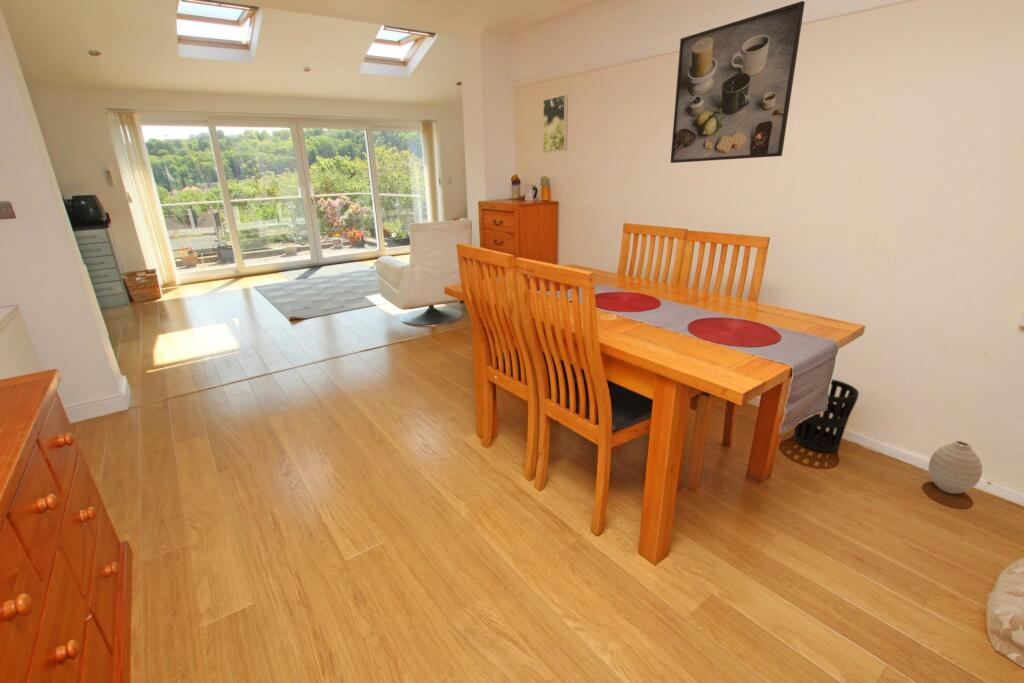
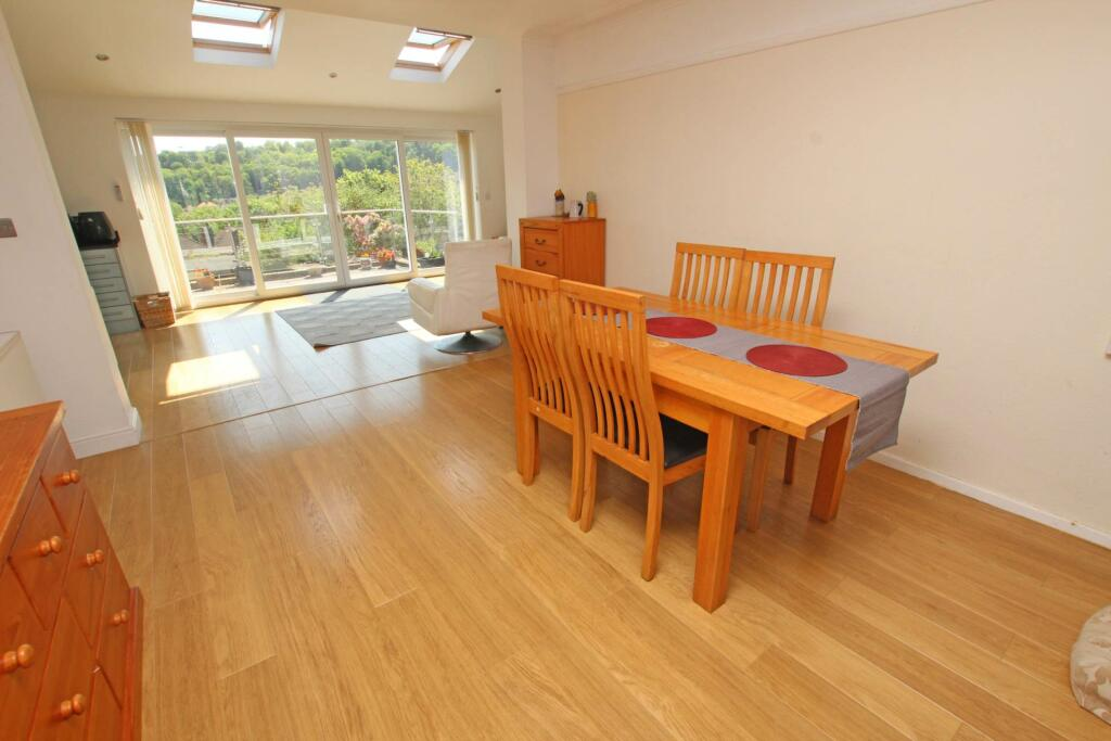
- vase (955, 466)
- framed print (555, 125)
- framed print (728, 93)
- wastebasket (820, 413)
